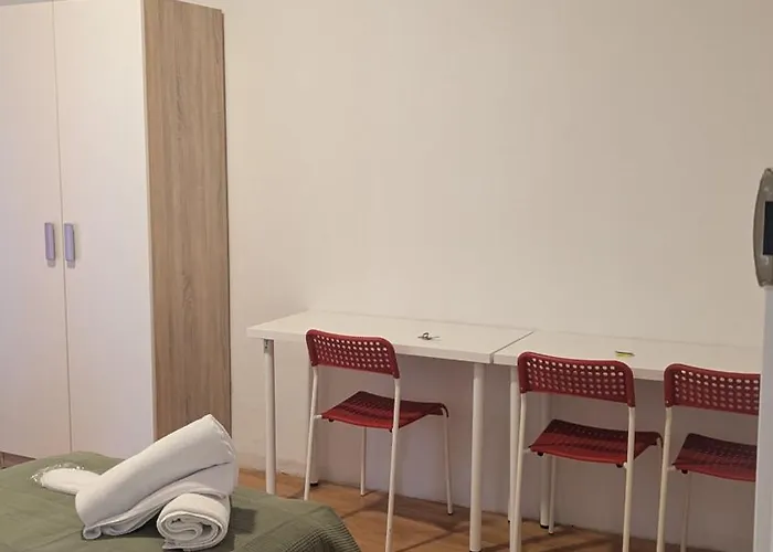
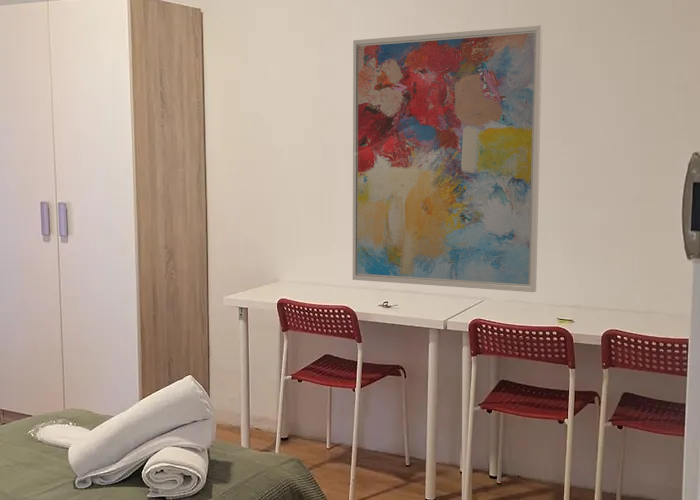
+ wall art (441, 161)
